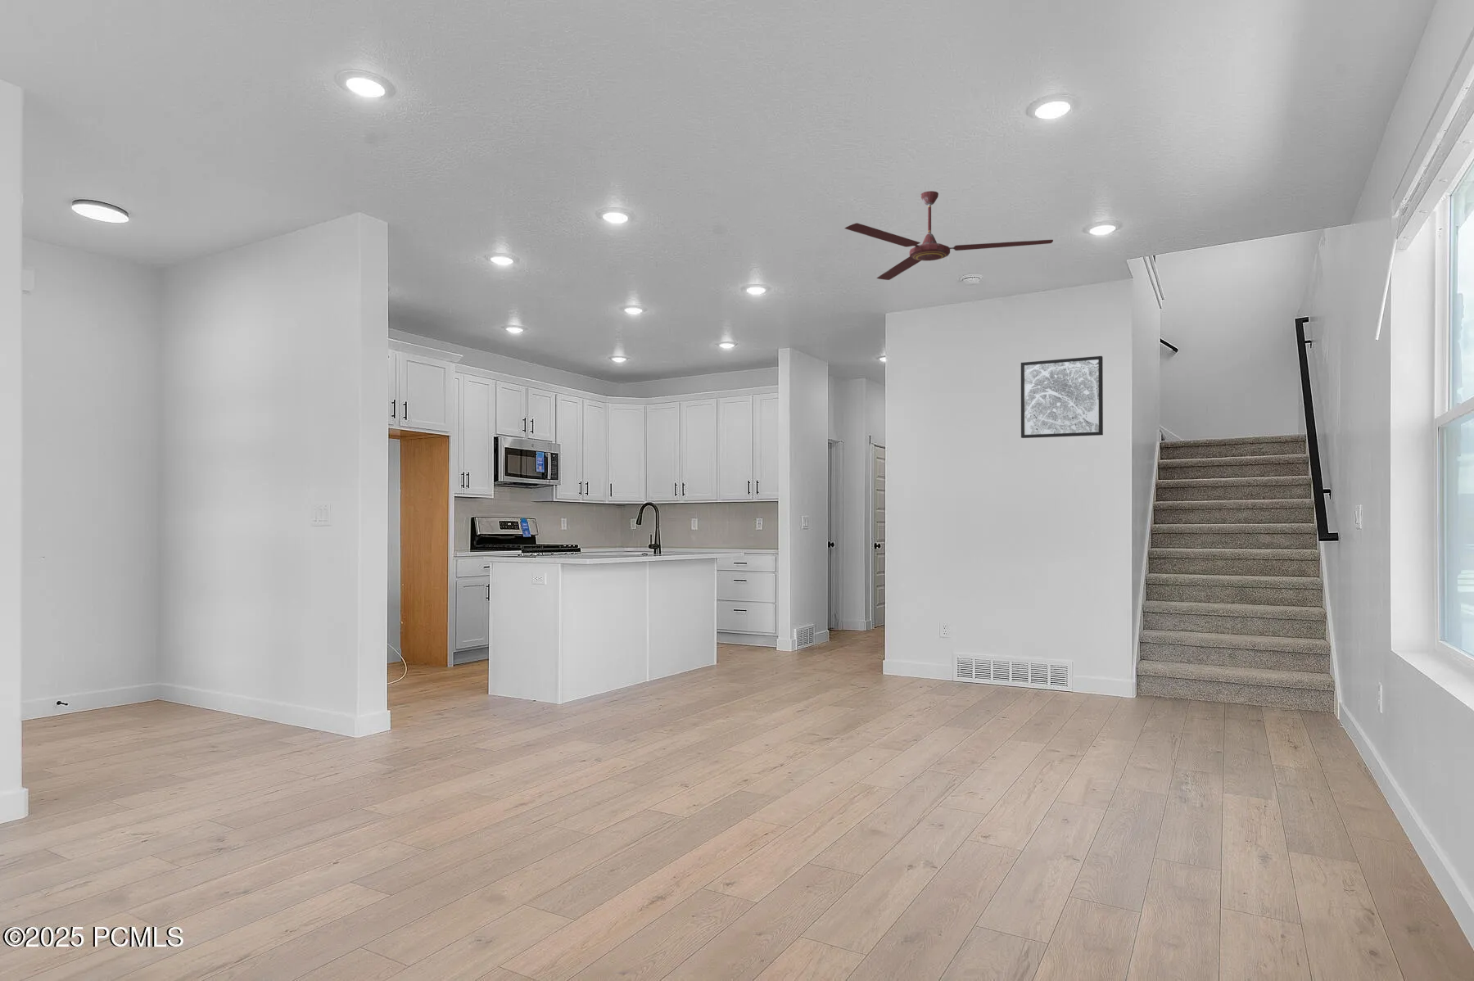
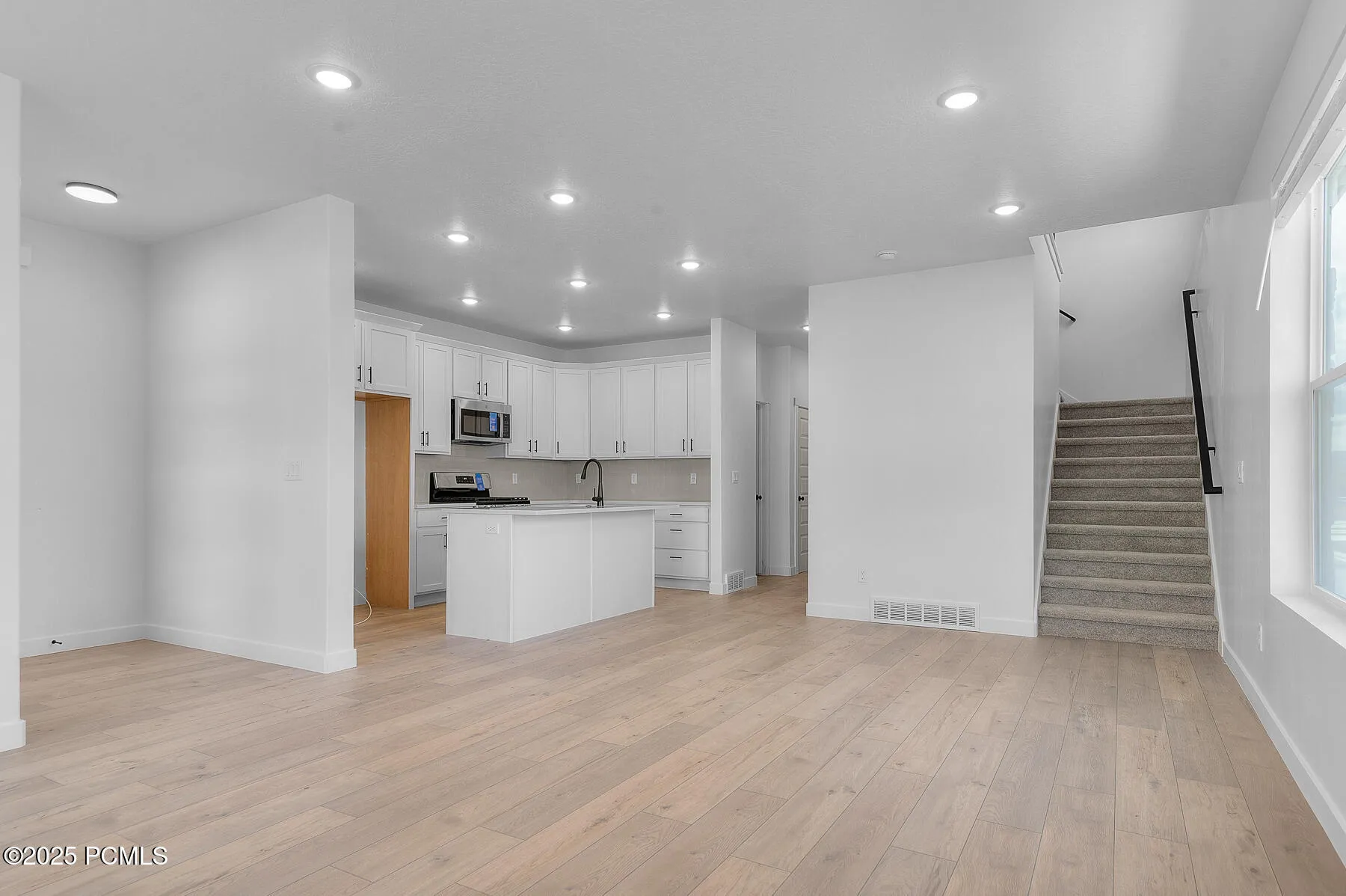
- ceiling fan (957, 245)
- wall art (1060, 397)
